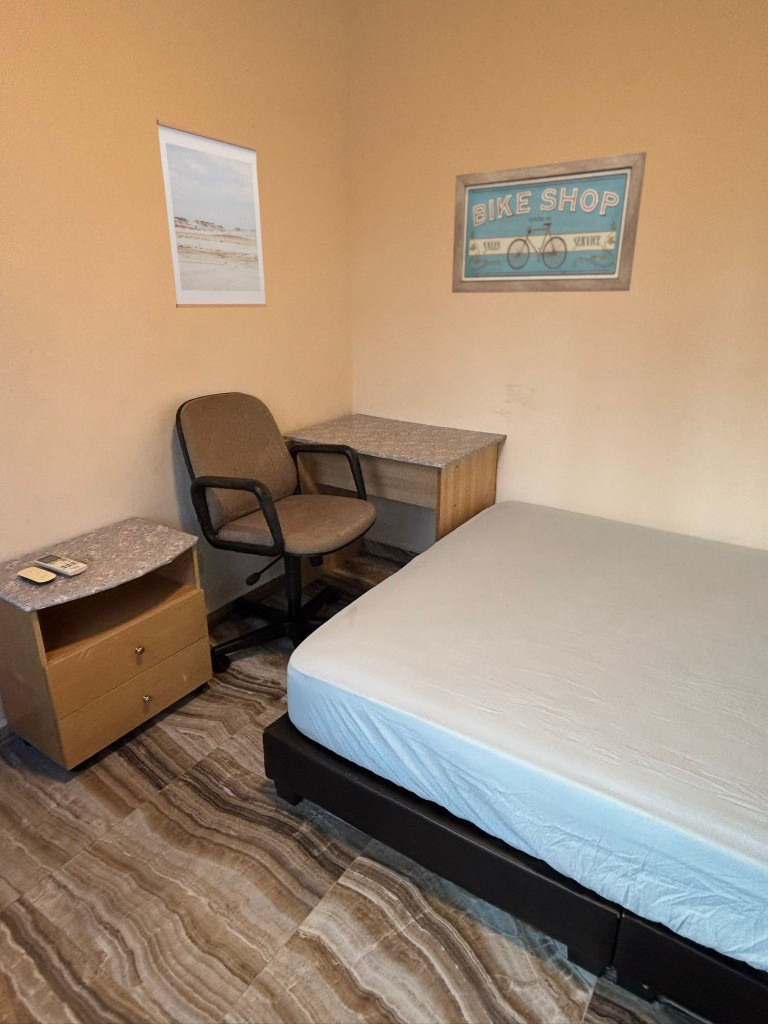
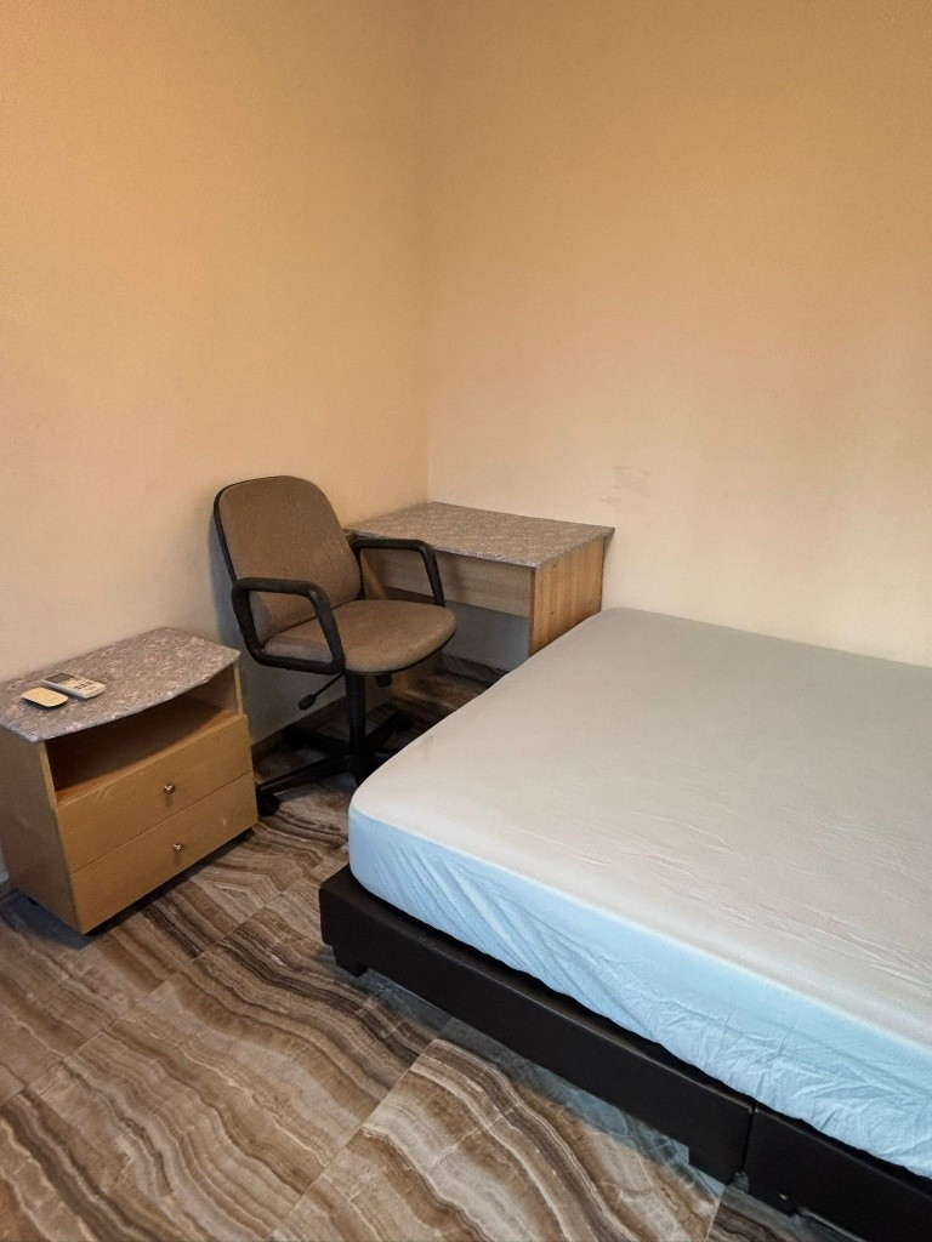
- wall art (217, 224)
- wall art (538, 230)
